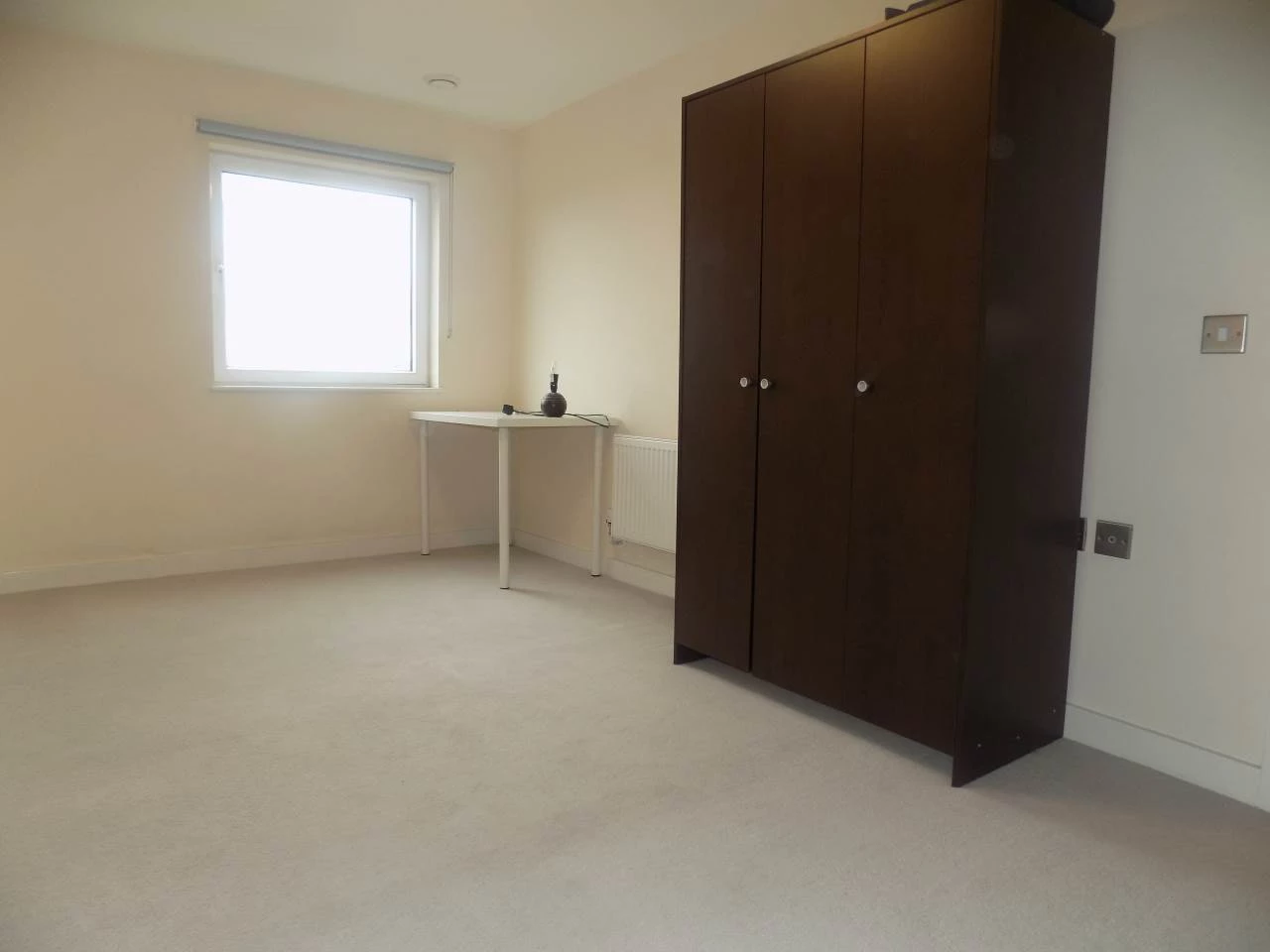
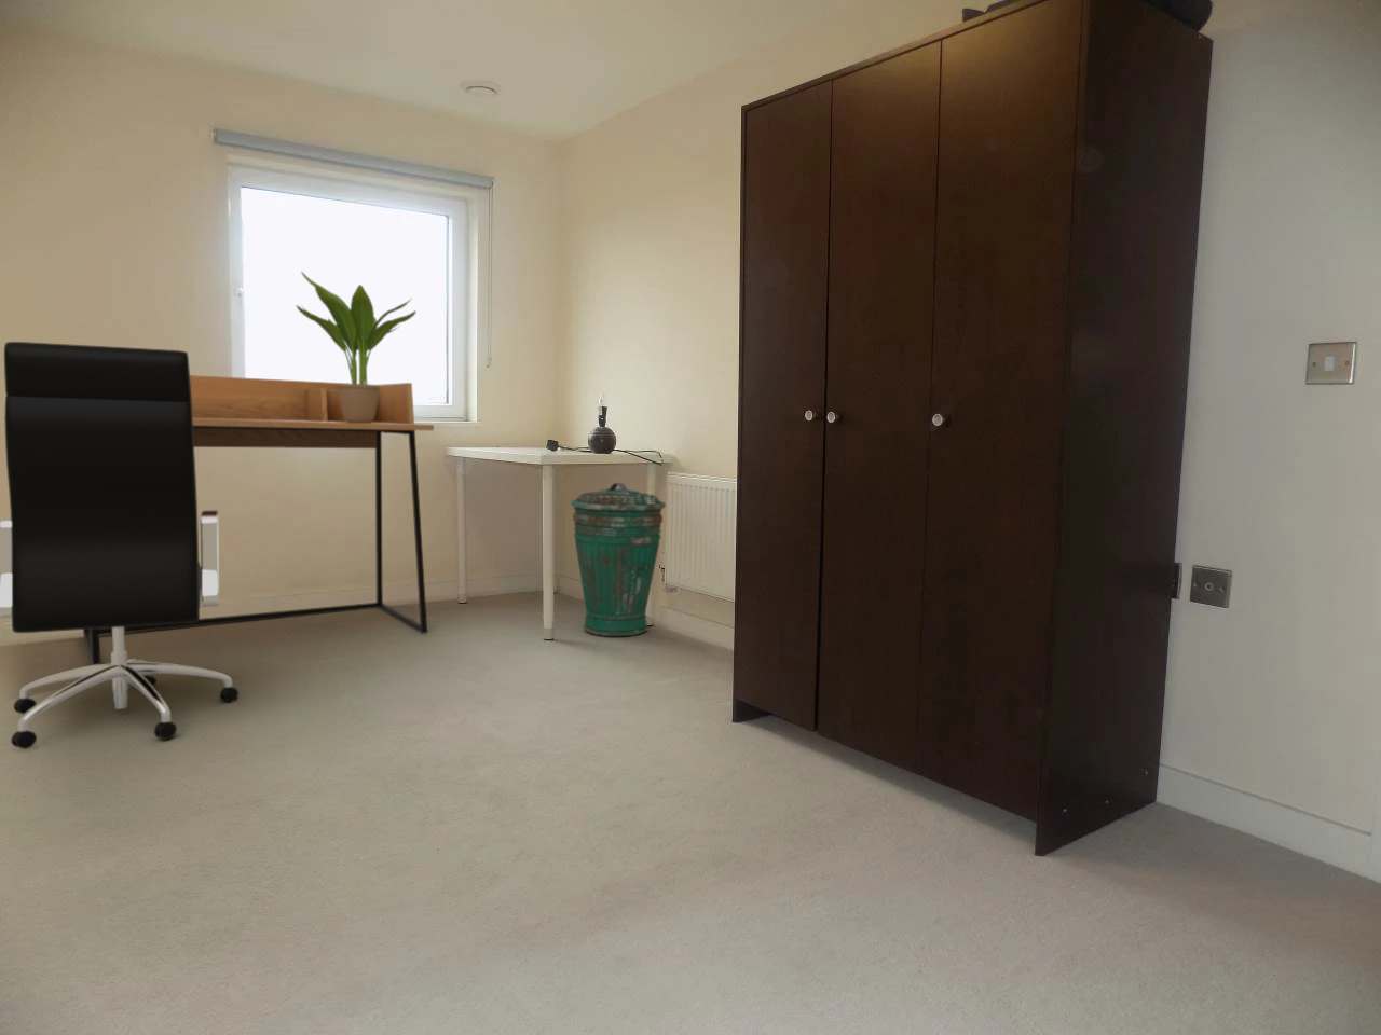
+ desk (260, 447)
+ trash can (617, 557)
+ office chair (121, 536)
+ potted plant (349, 346)
